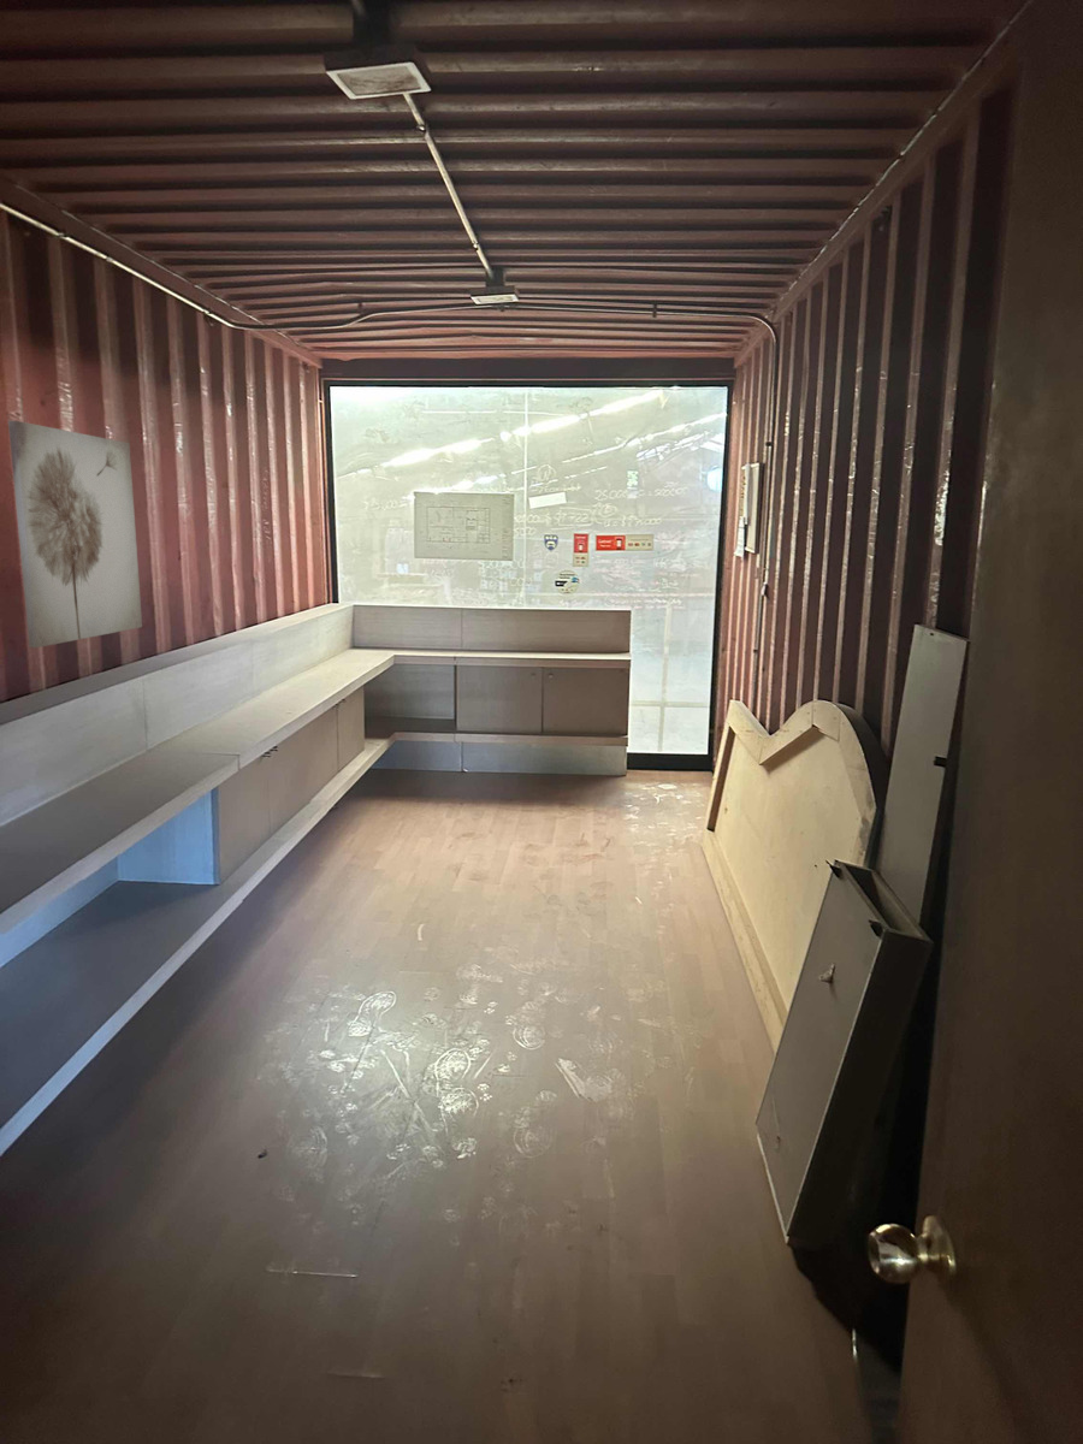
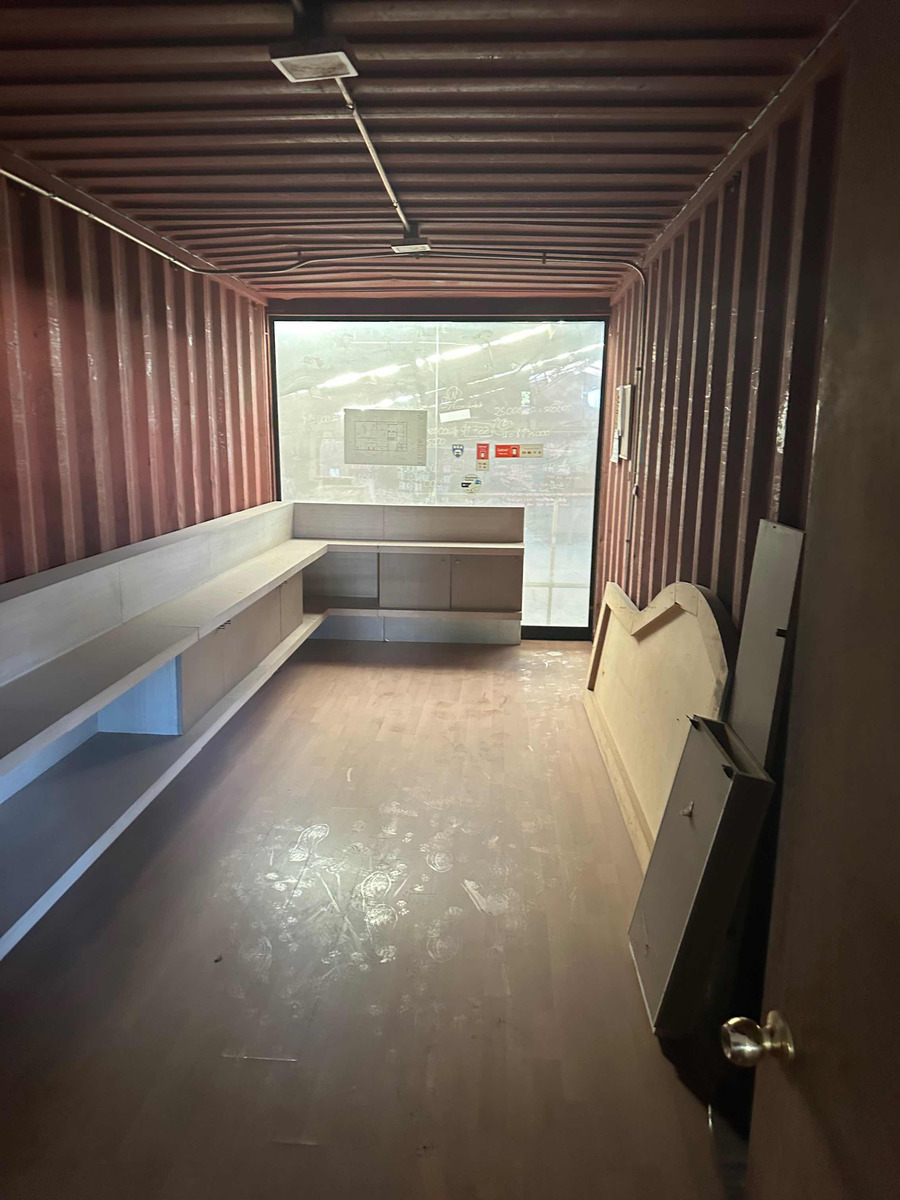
- wall art (83, 537)
